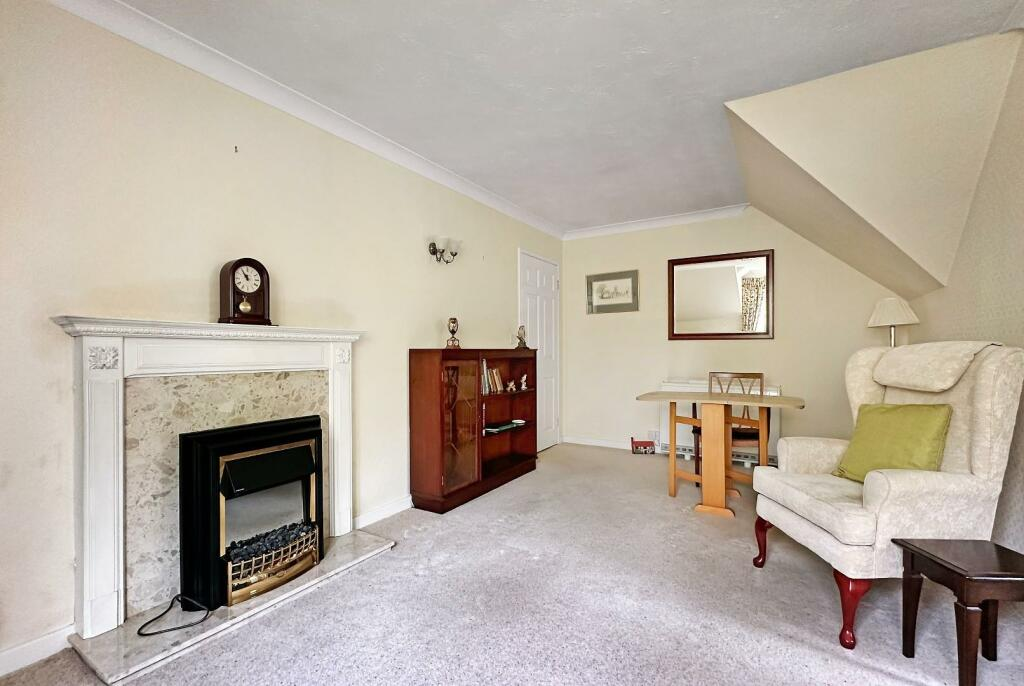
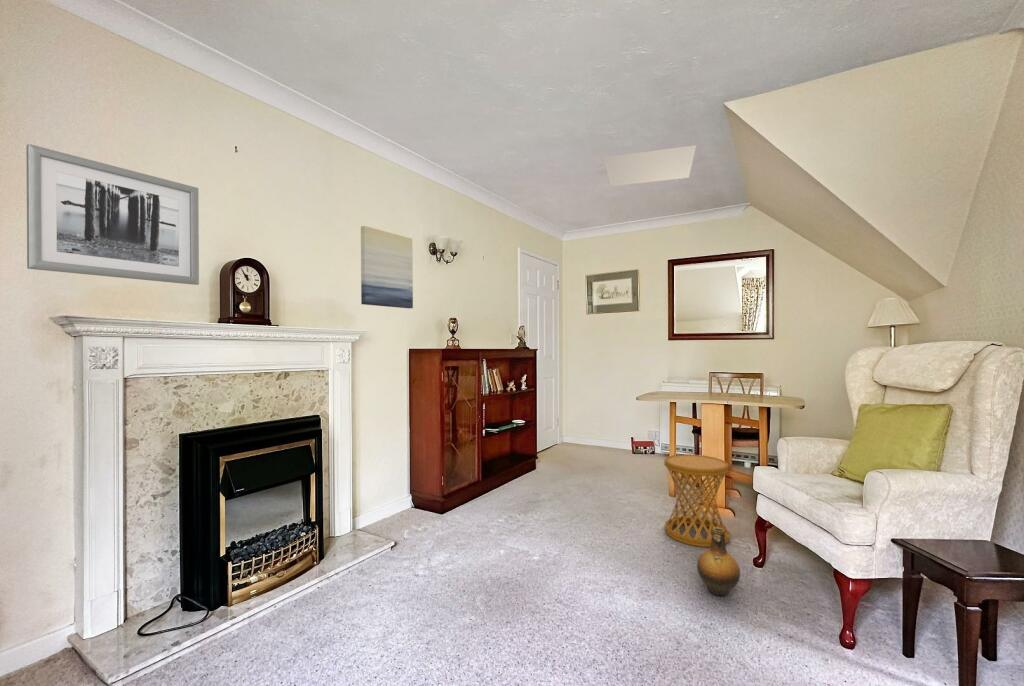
+ ceiling light (648, 164)
+ side table (696, 498)
+ wall art (123, 223)
+ ceramic jug (718, 560)
+ wall art (388, 269)
